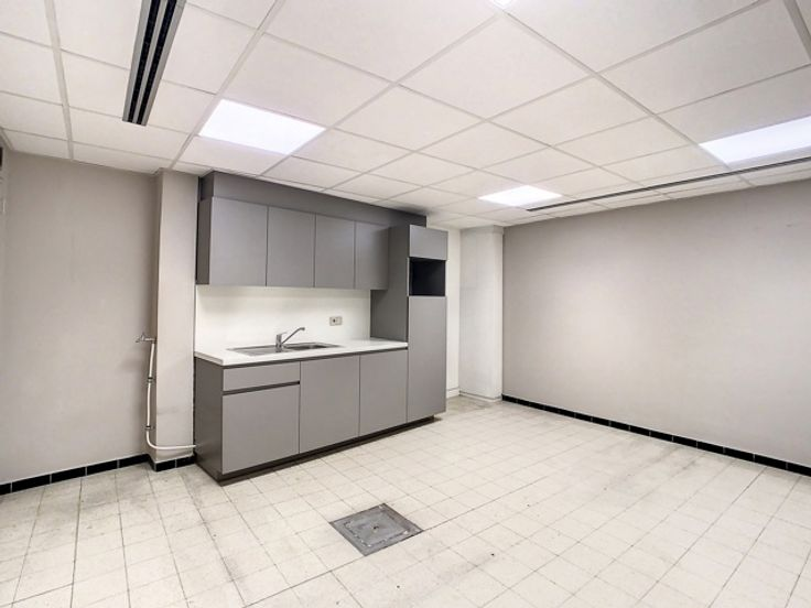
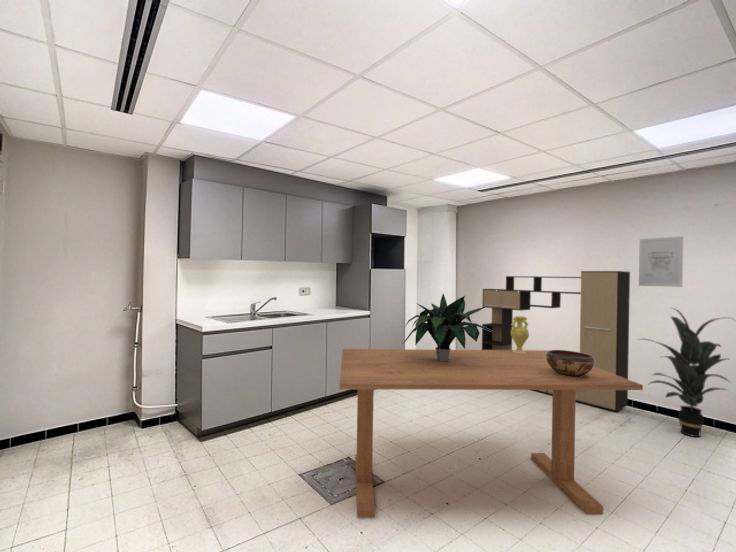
+ decorative bowl (569, 363)
+ dining table (465, 389)
+ indoor plant (686, 370)
+ vase (519, 333)
+ wall art (660, 262)
+ potted plant (446, 326)
+ media console (543, 307)
